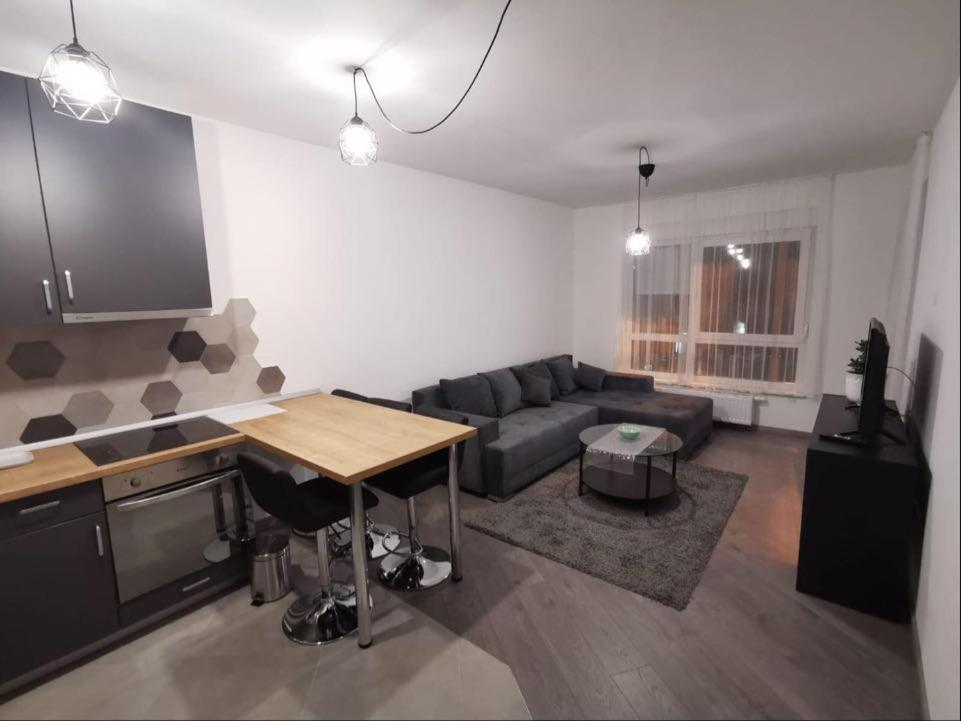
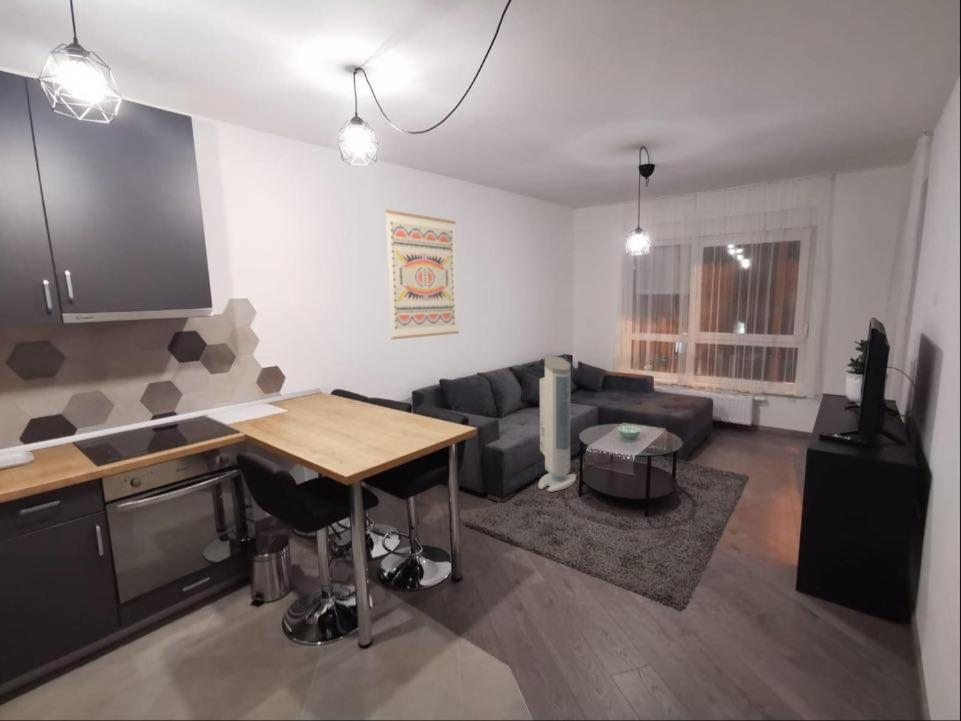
+ wall art (425, 277)
+ air purifier (557, 420)
